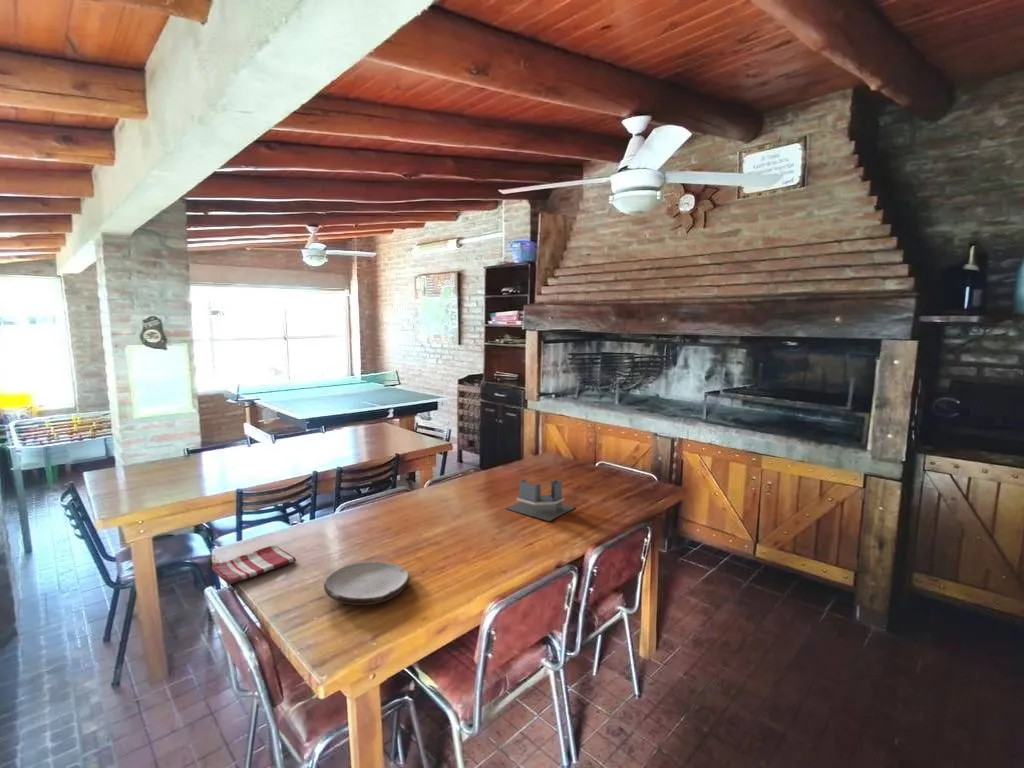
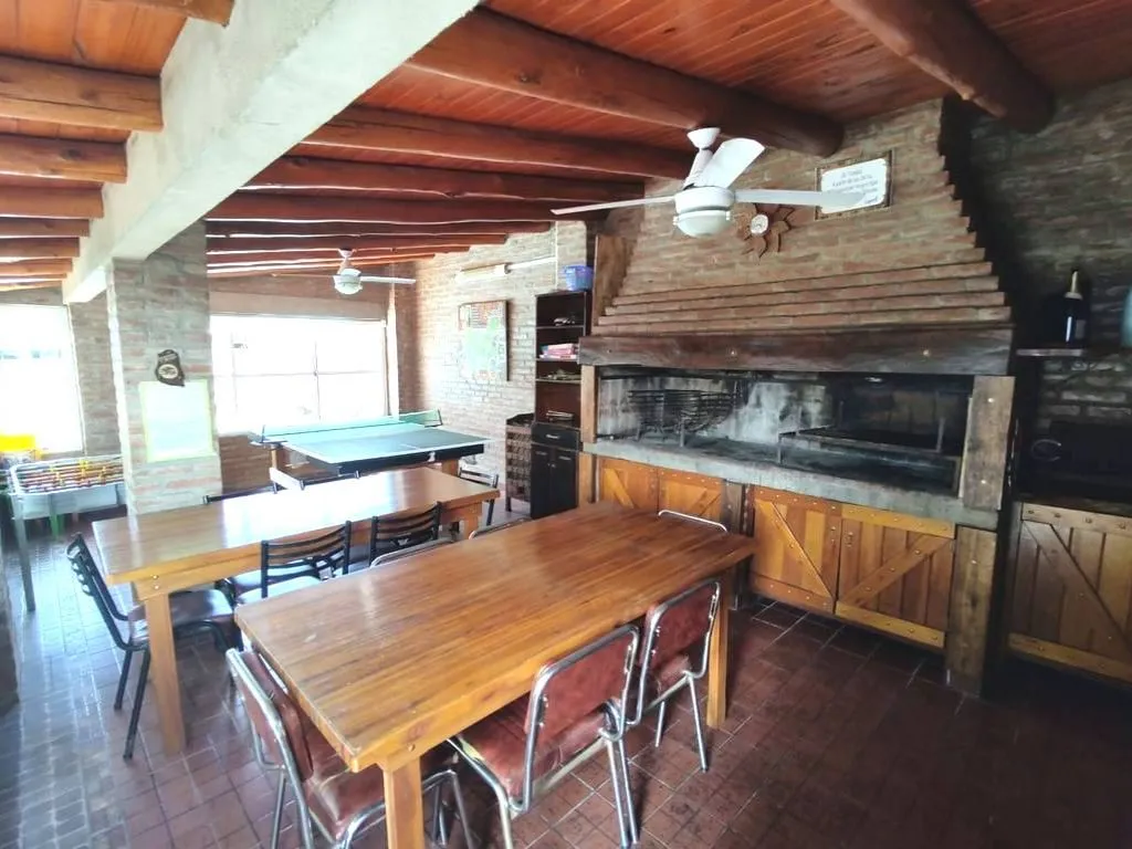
- plate (368, 582)
- dish towel (254, 563)
- utensil holder (540, 494)
